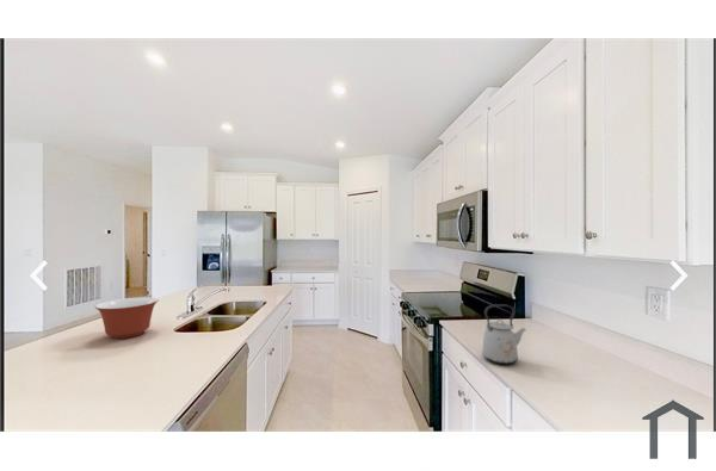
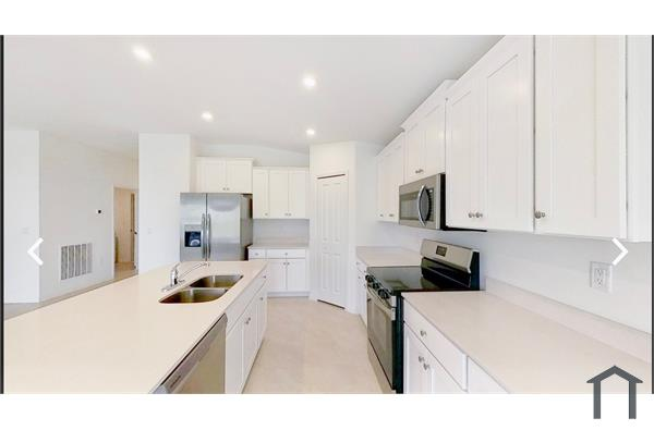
- mixing bowl (128, 317)
- kettle (505, 331)
